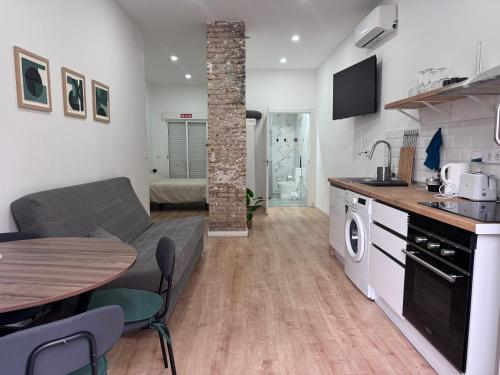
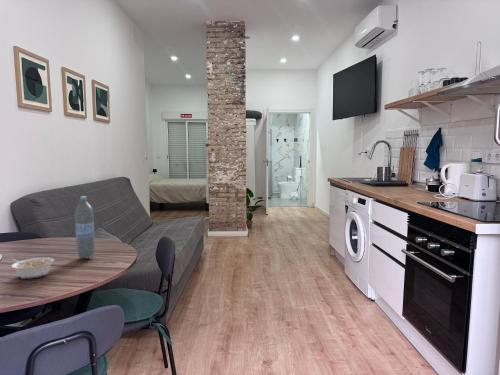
+ legume (31, 267)
+ water bottle (85, 227)
